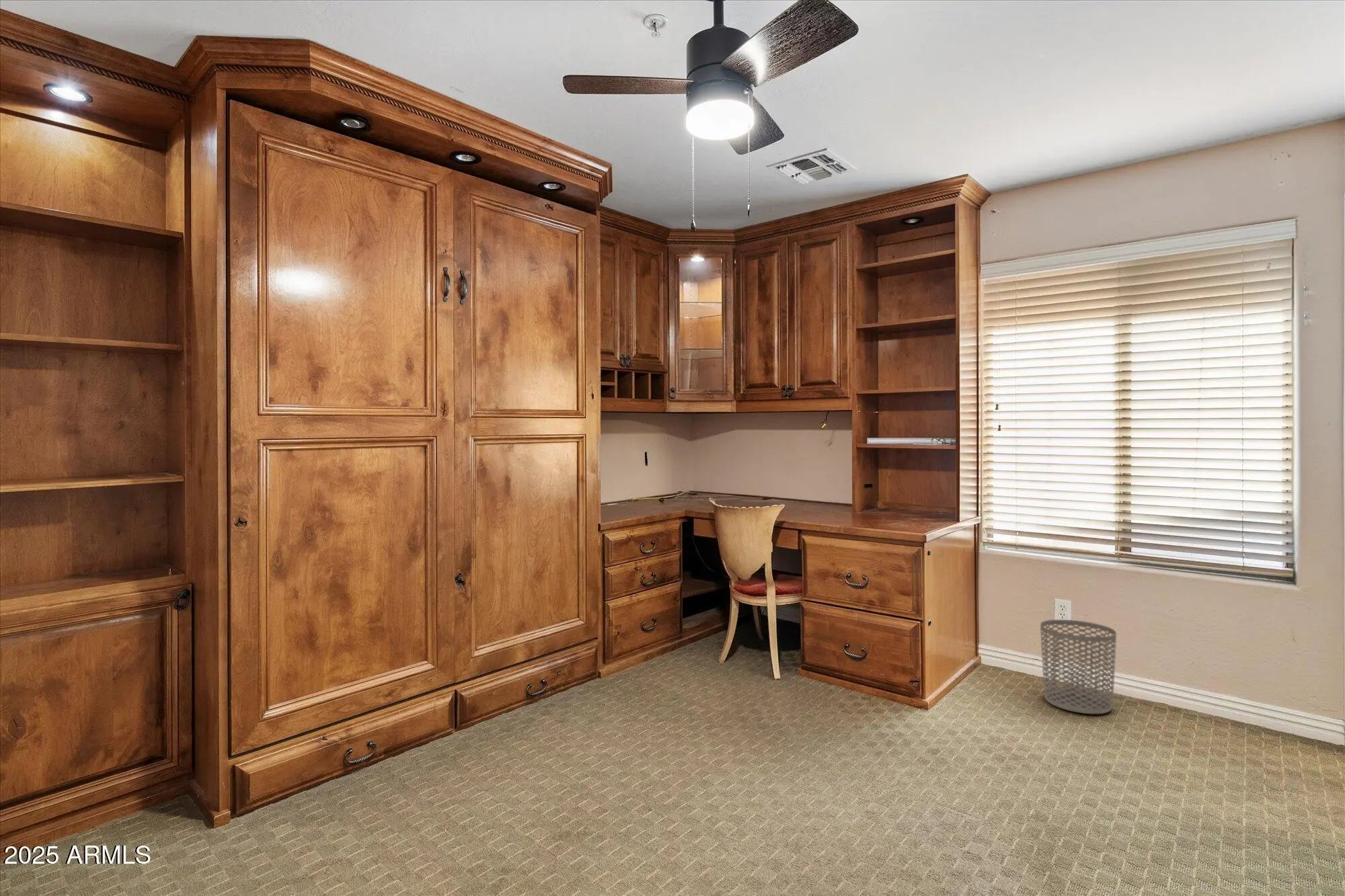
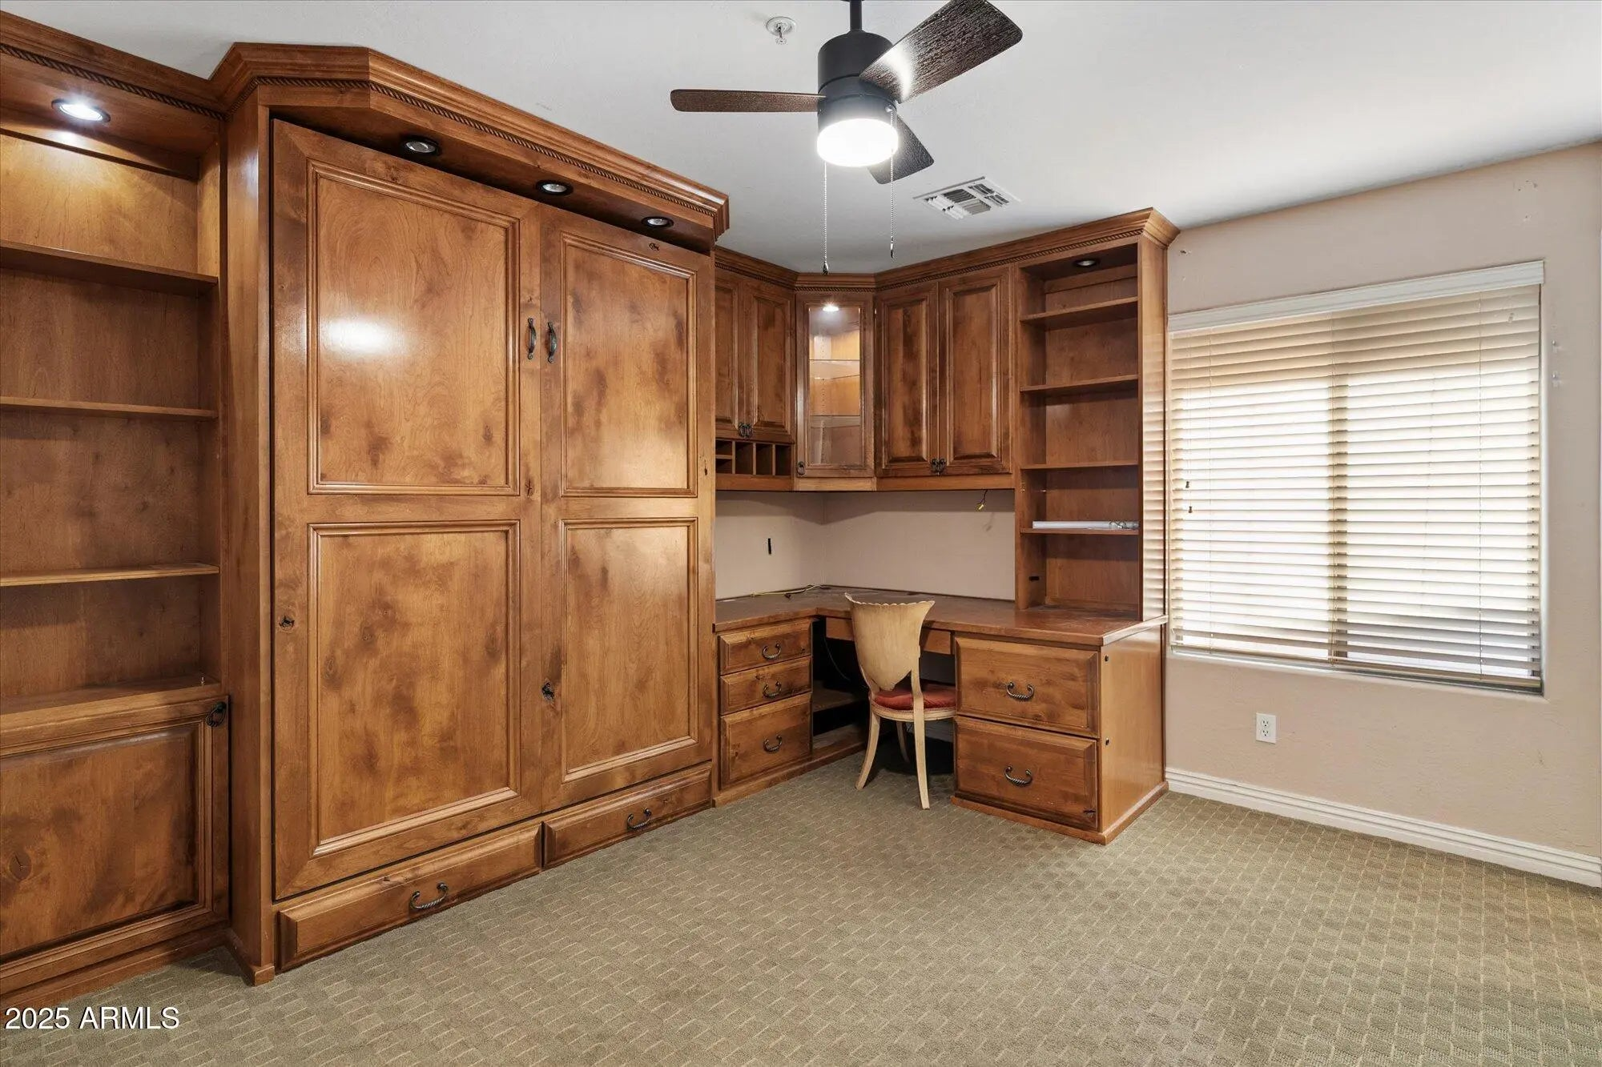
- waste bin (1077, 666)
